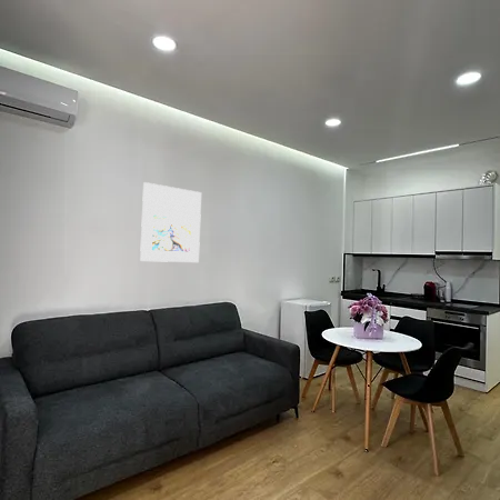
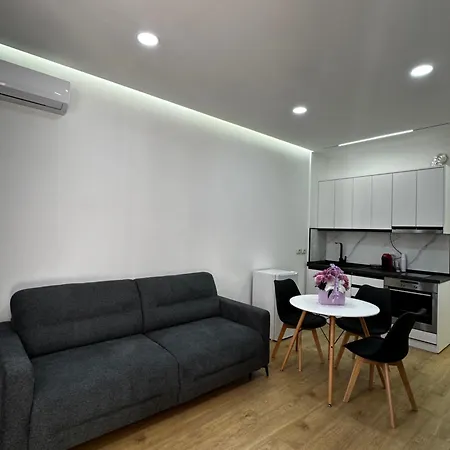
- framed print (172, 224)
